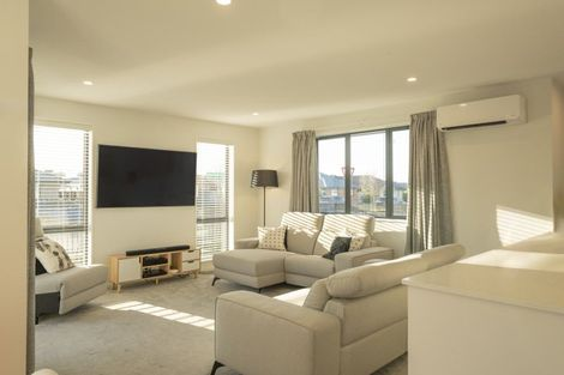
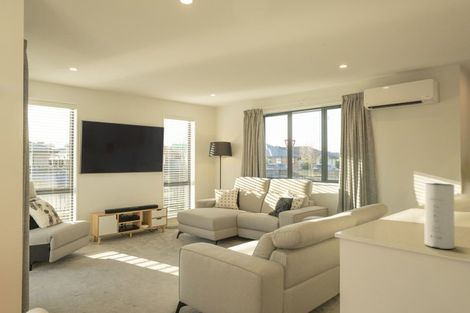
+ speaker (439, 214)
